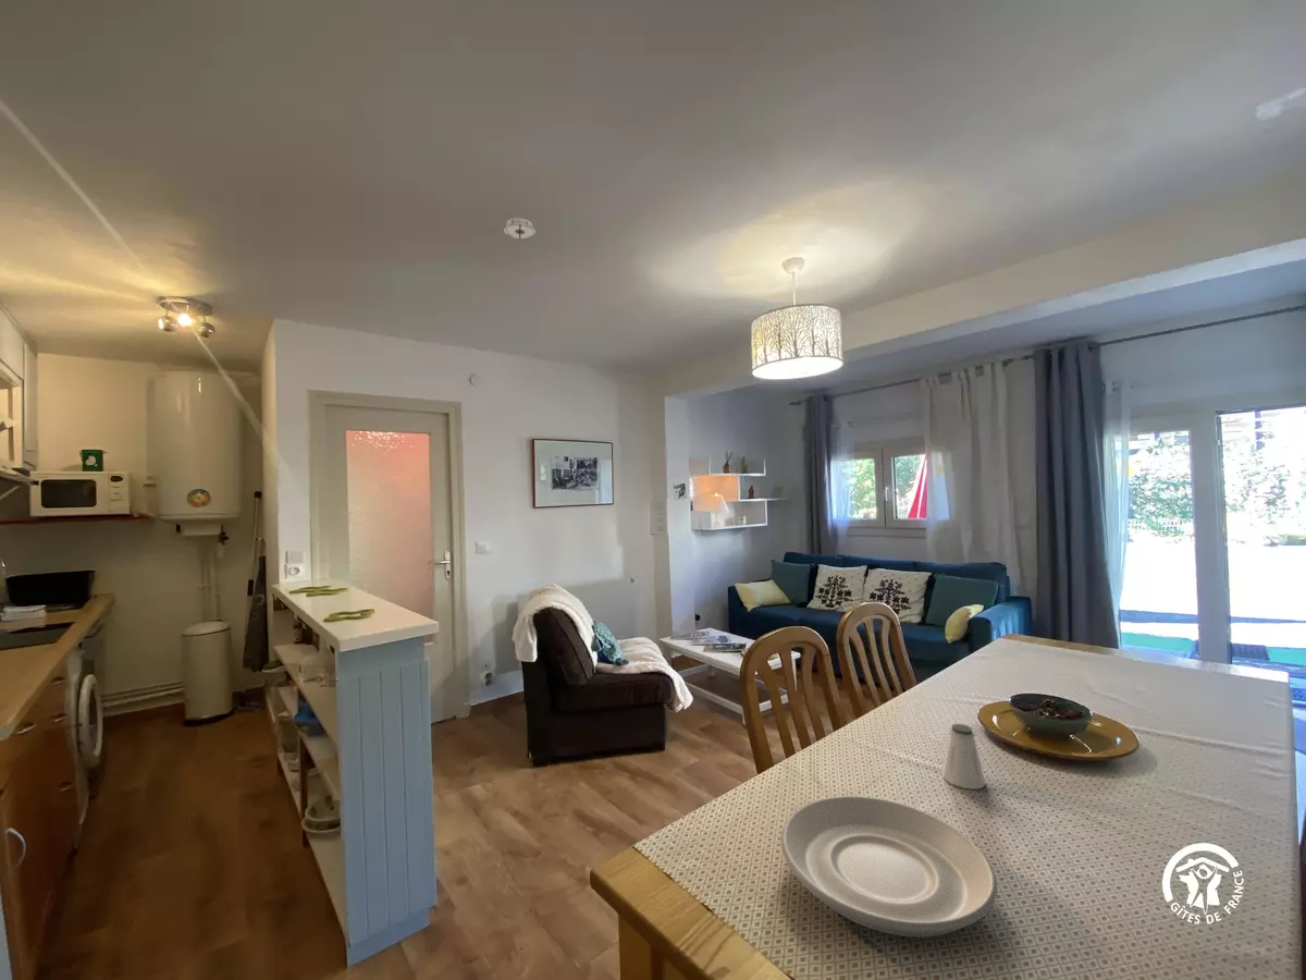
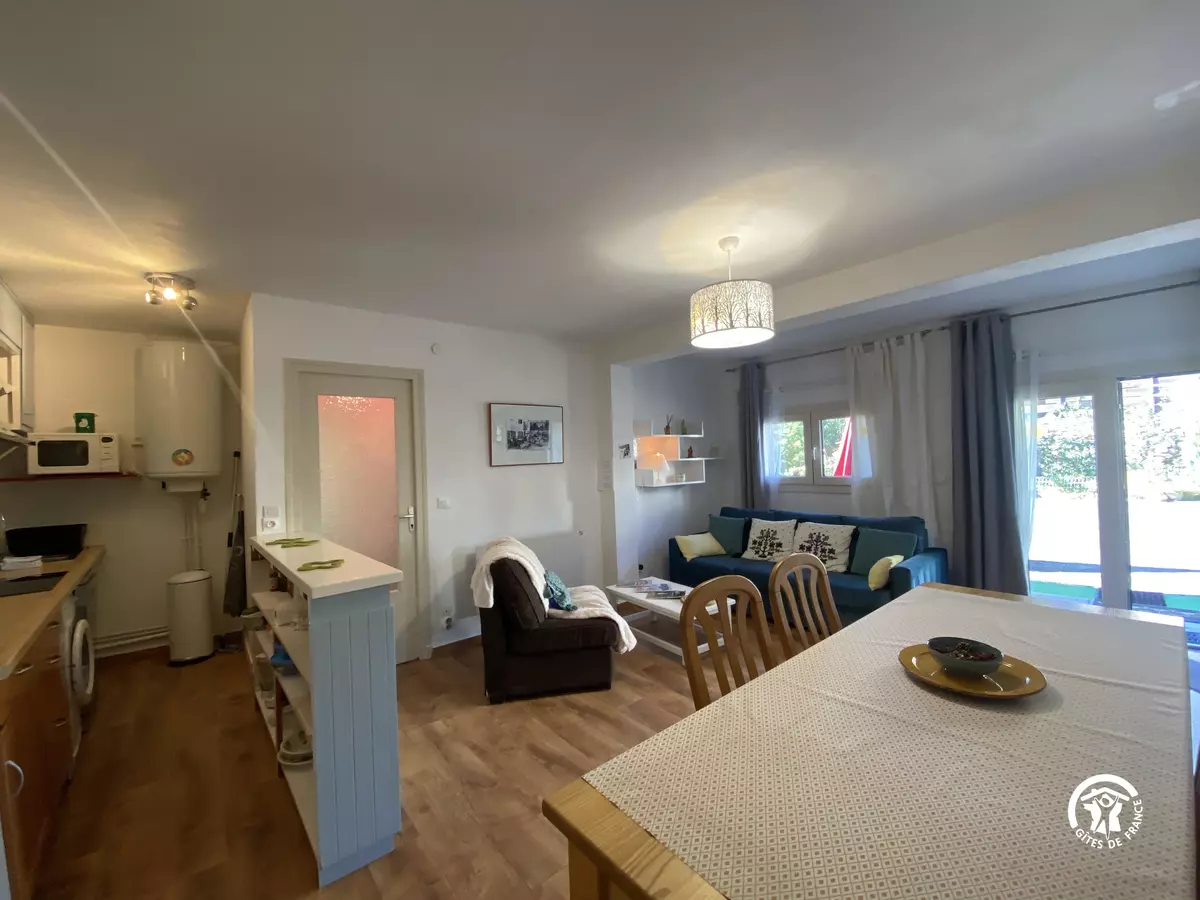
- smoke detector (518, 228)
- plate (882, 863)
- saltshaker (962, 752)
